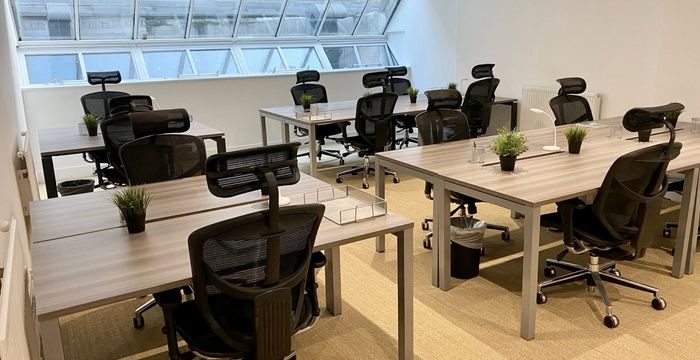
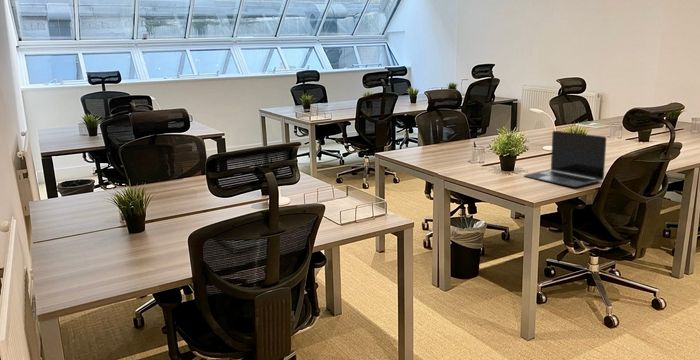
+ laptop (563, 157)
